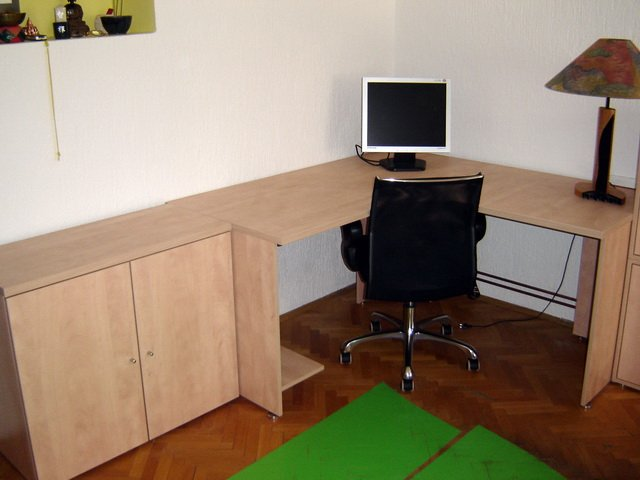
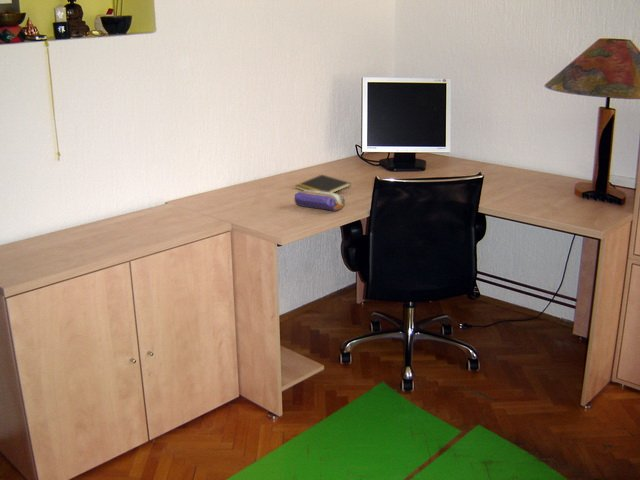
+ pencil case (319, 200)
+ notepad (322, 185)
